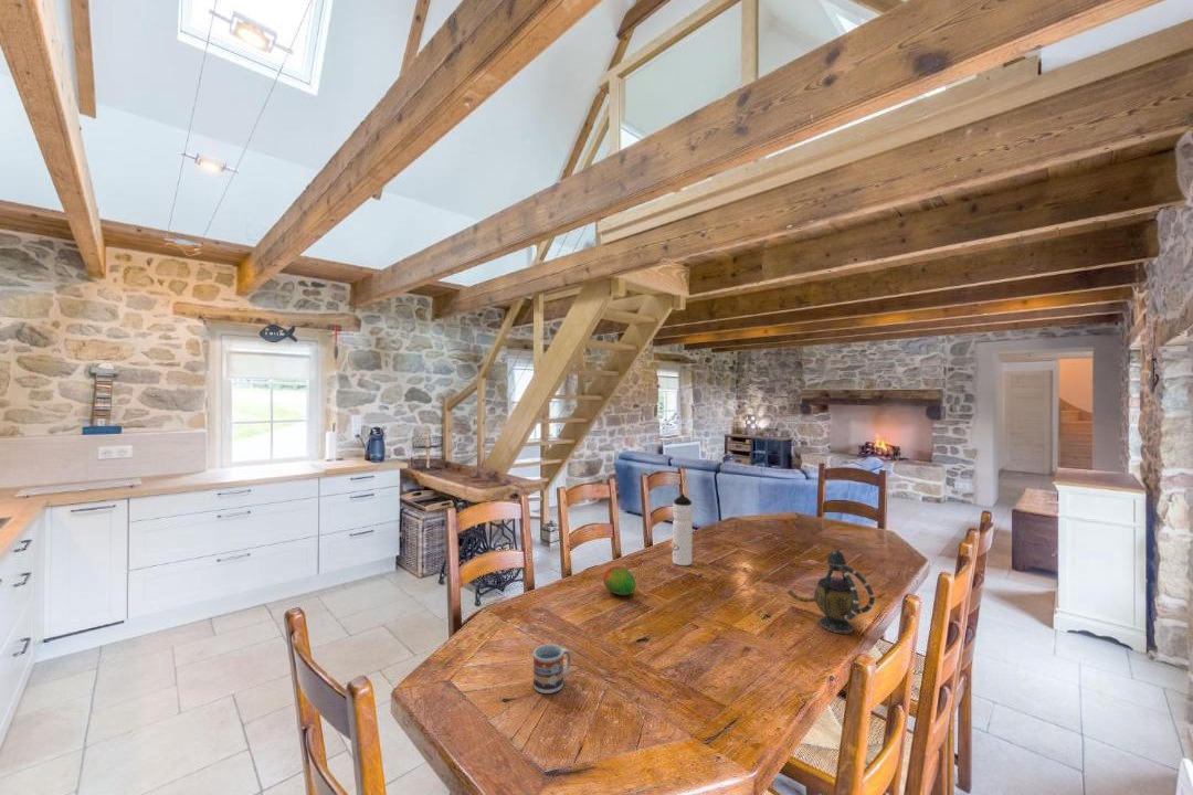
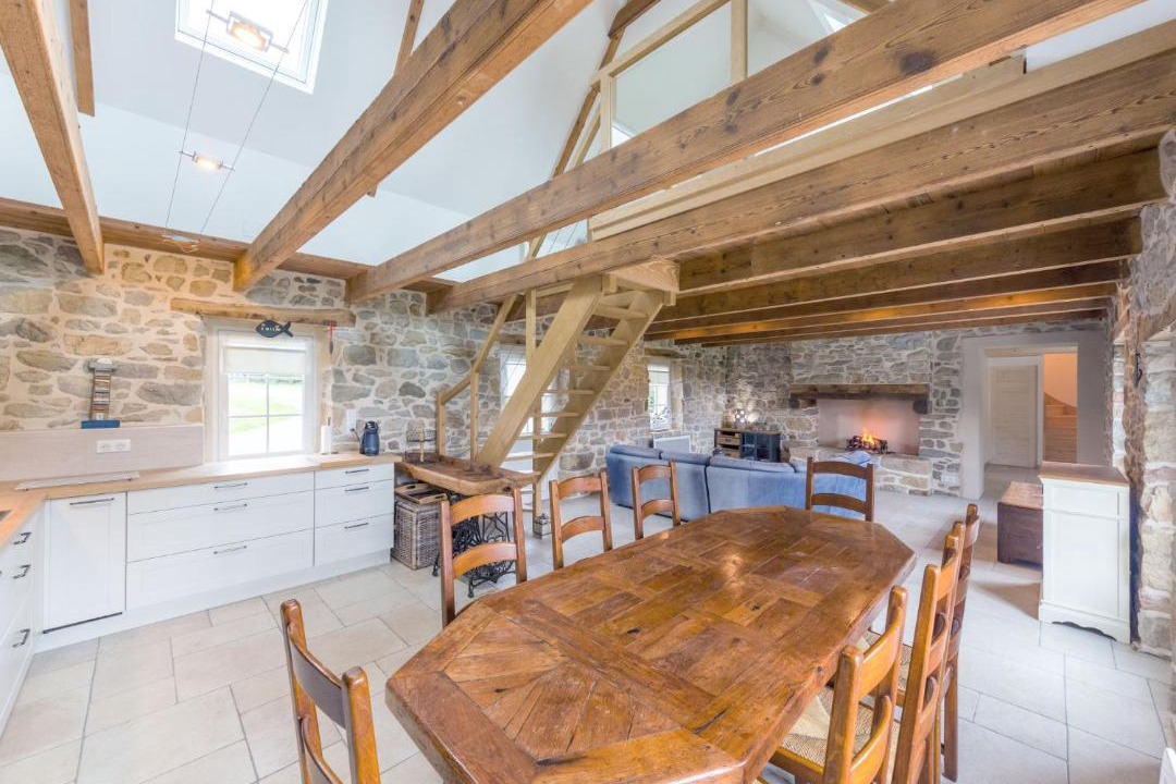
- fruit (620, 580)
- teapot (824, 583)
- cup (552, 666)
- water bottle (682, 528)
